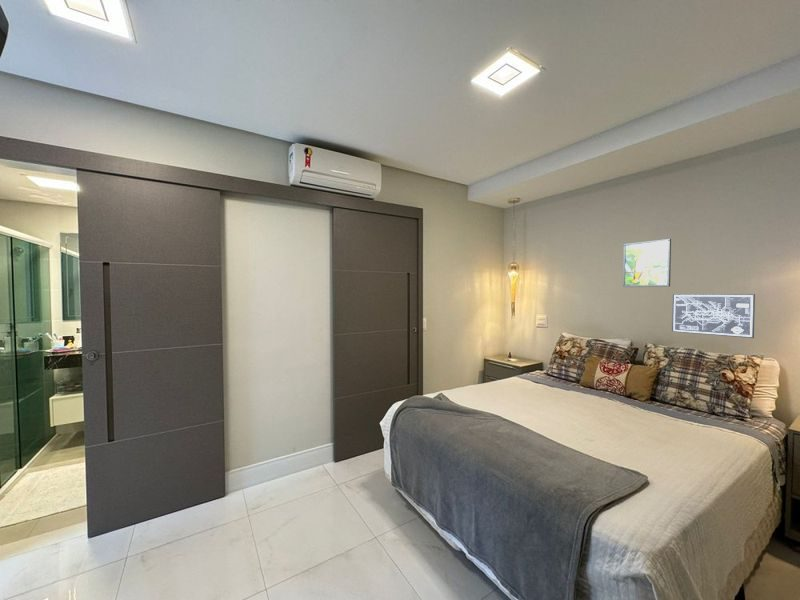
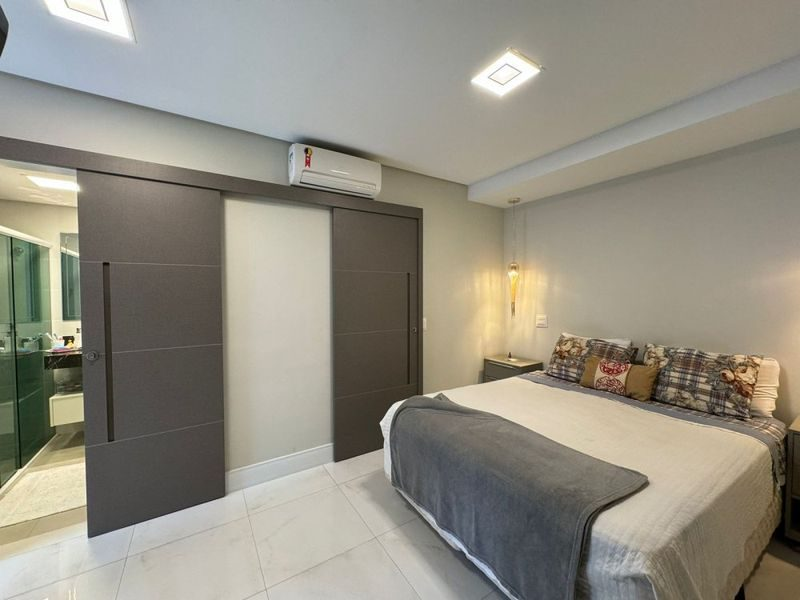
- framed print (645, 264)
- wall art (710, 314)
